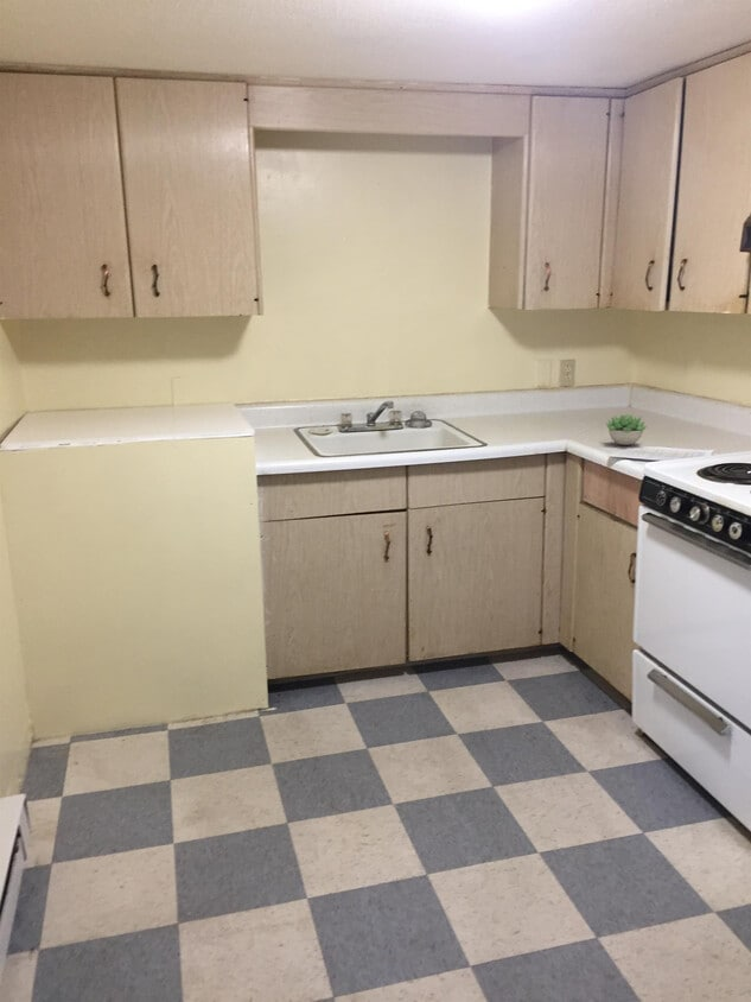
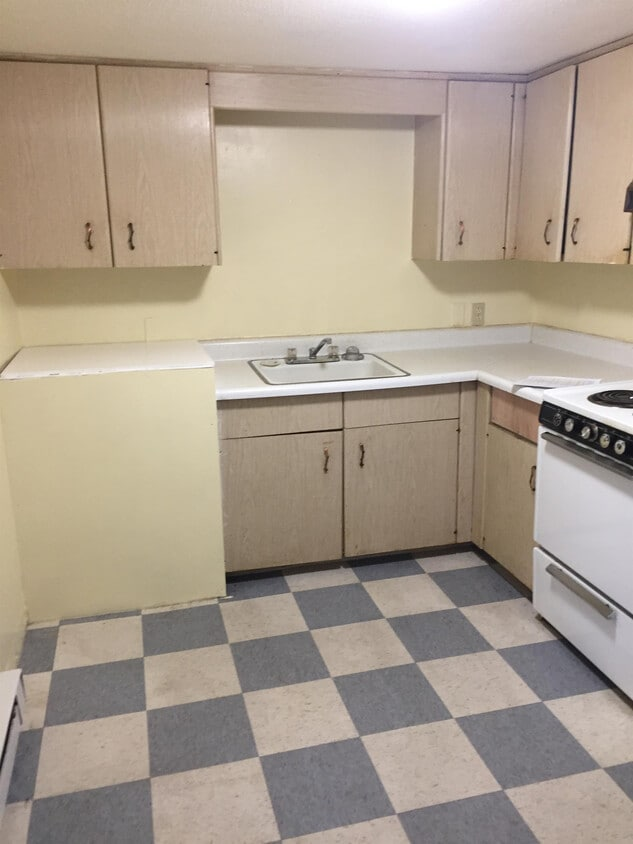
- succulent plant (625, 430)
